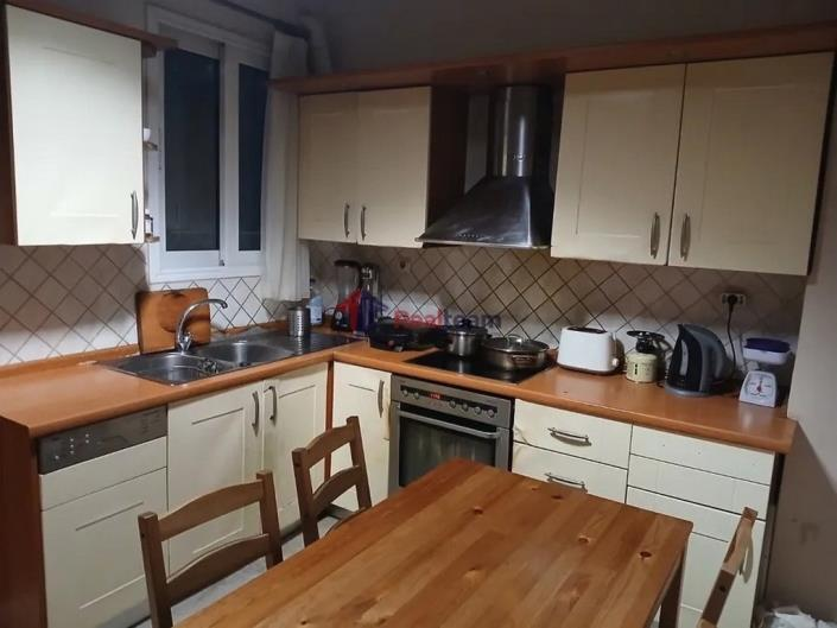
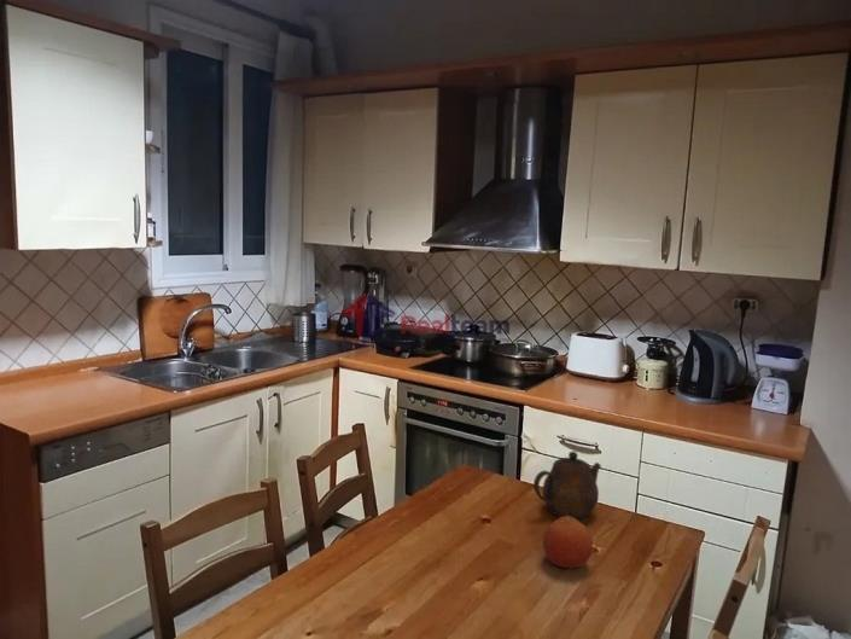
+ teapot (567, 482)
+ fruit (567, 541)
